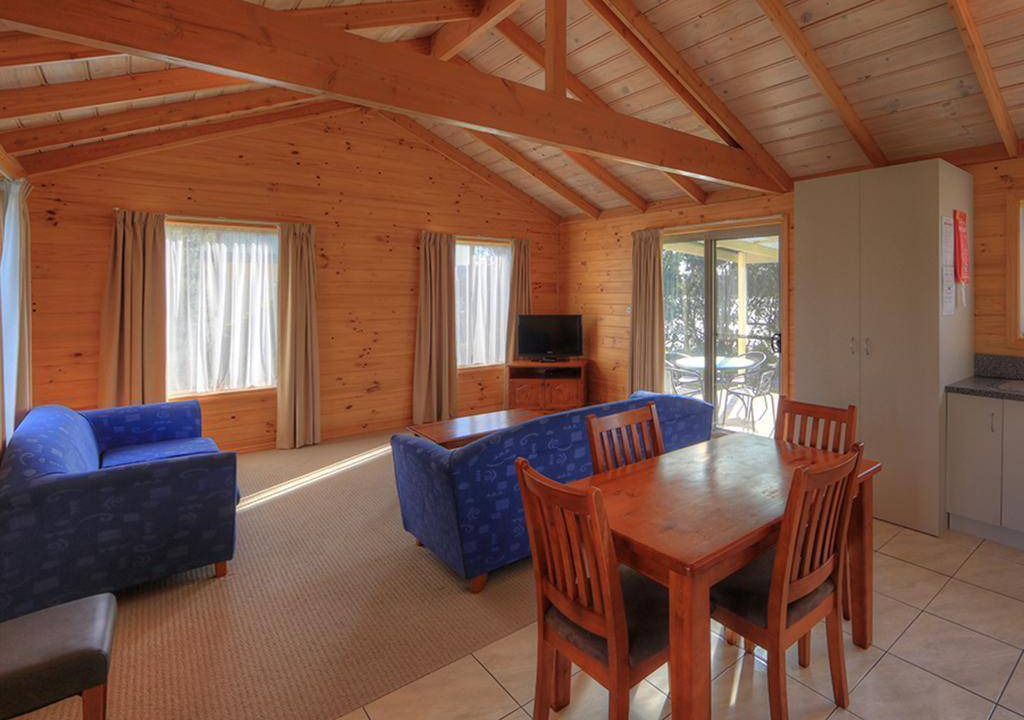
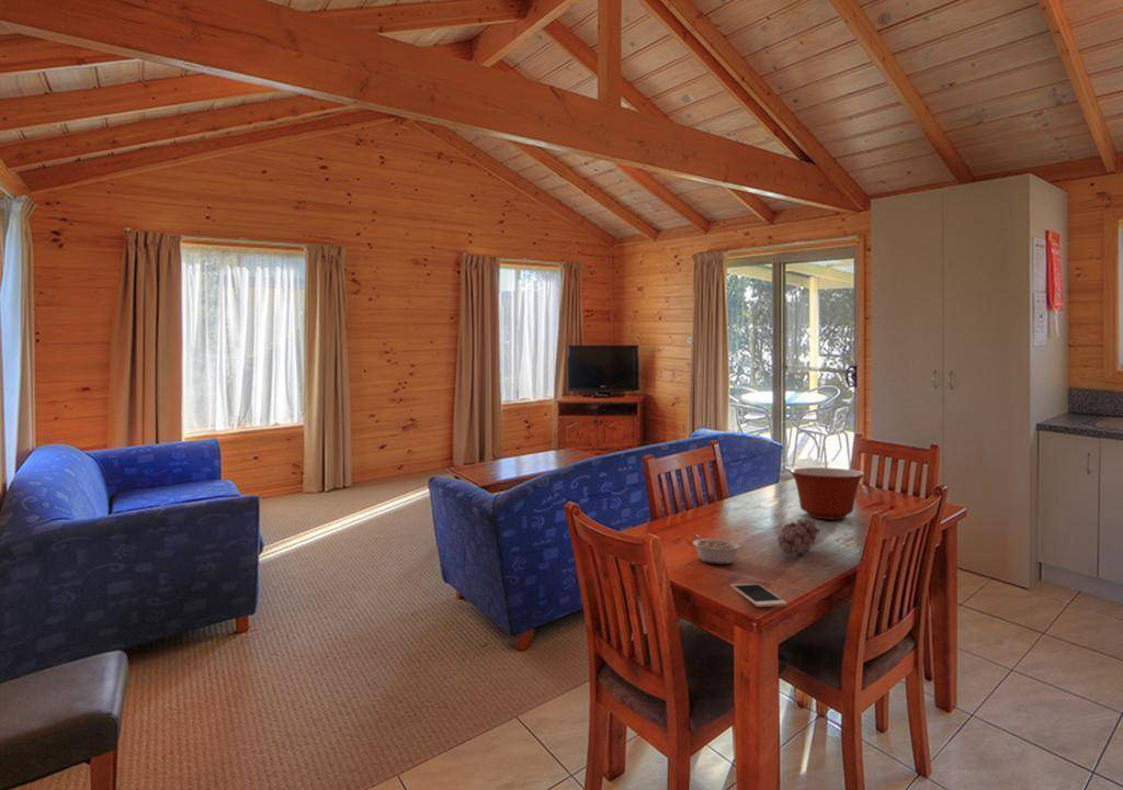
+ fruit (795, 537)
+ cell phone (757, 594)
+ legume (714, 550)
+ mixing bowl (826, 494)
